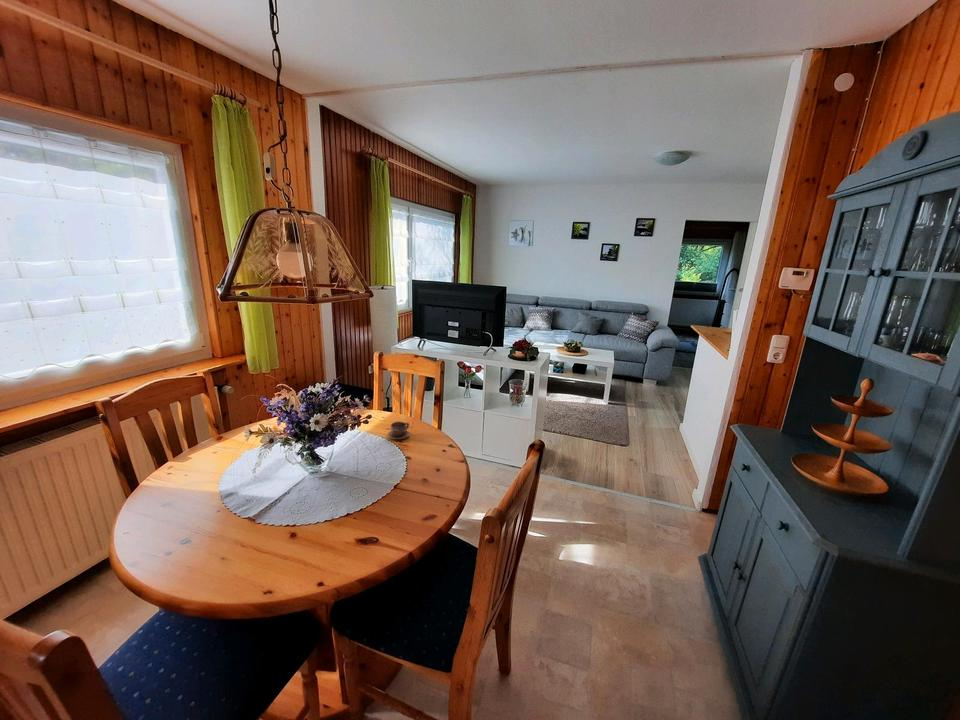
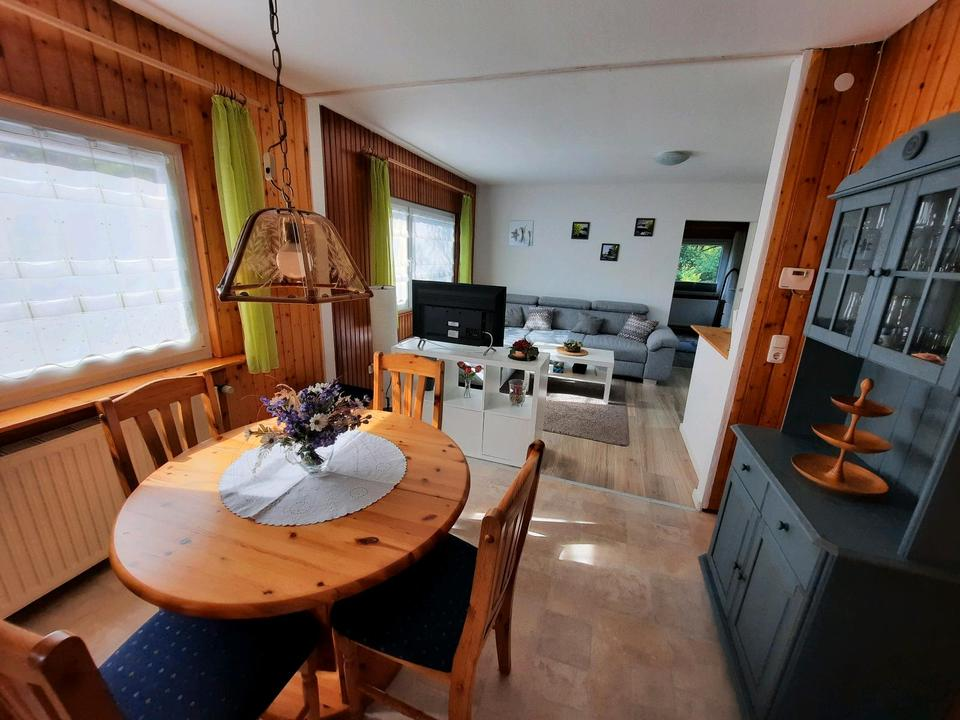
- cup (399, 429)
